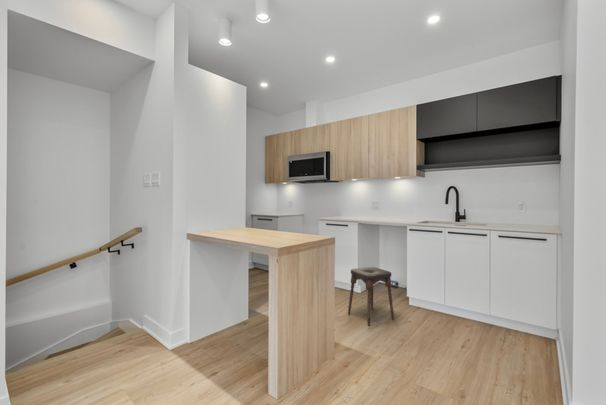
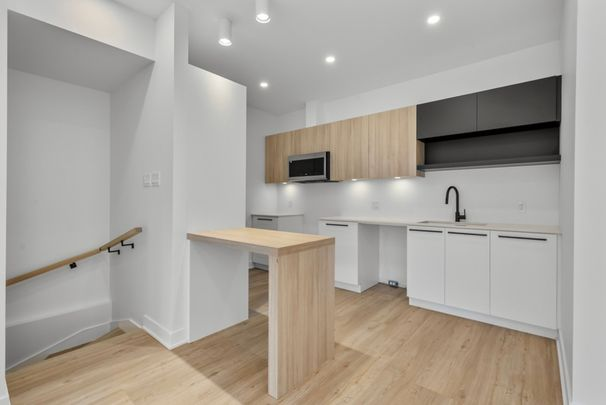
- stool (370, 293)
